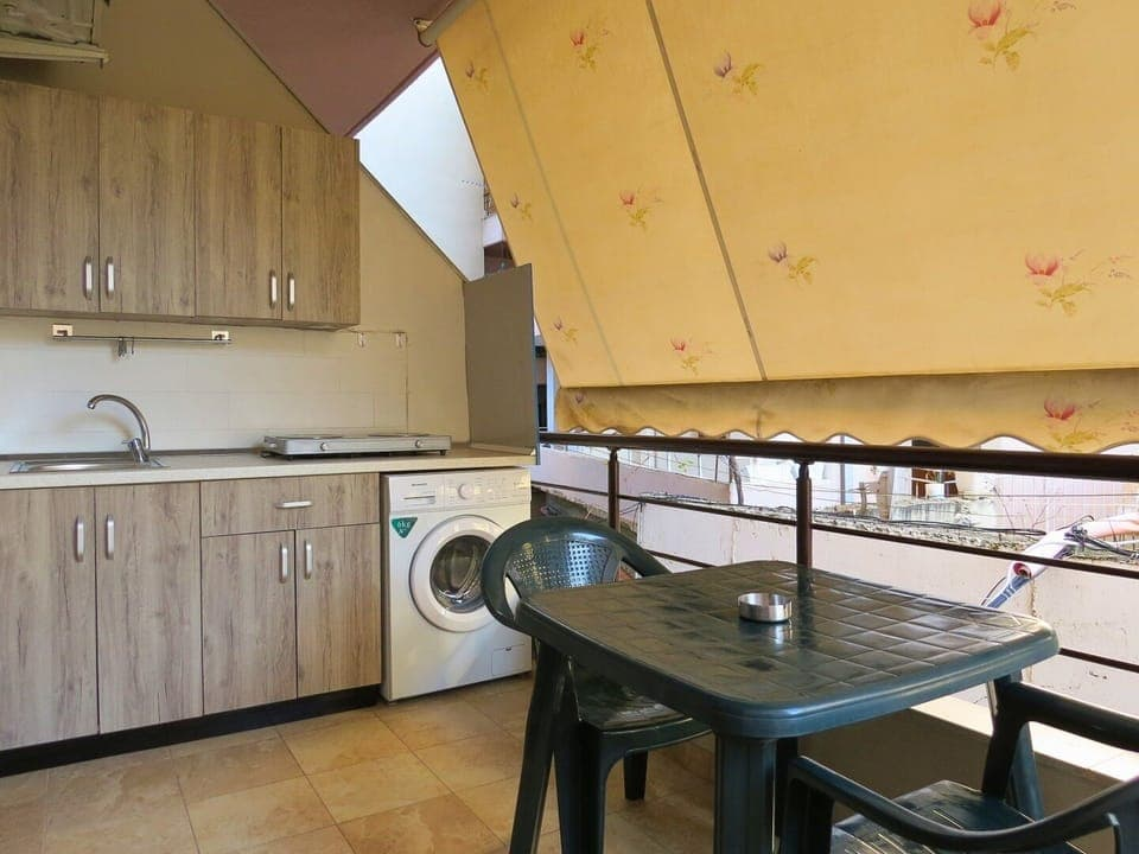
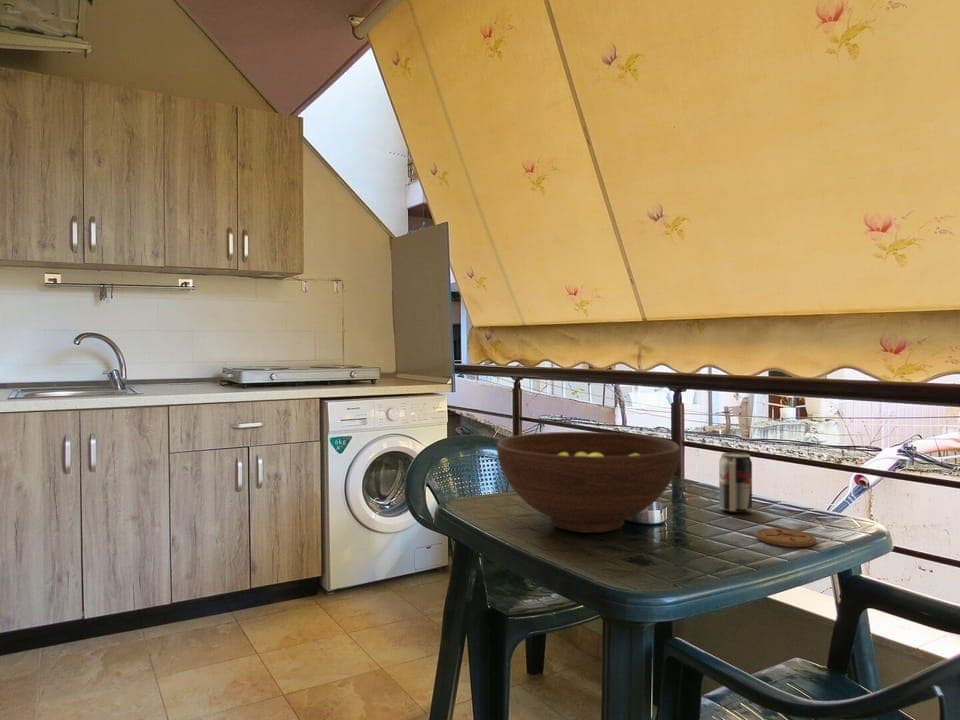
+ beverage can (735, 482)
+ fruit bowl (586, 484)
+ coaster (785, 537)
